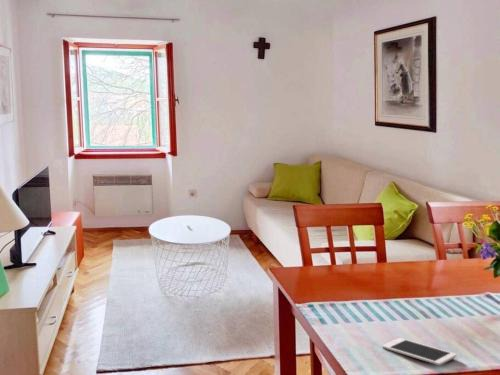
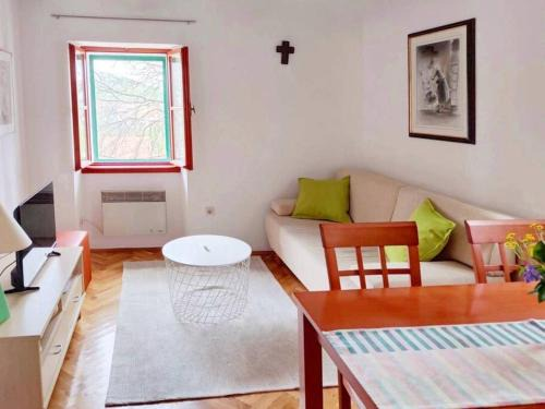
- cell phone (418, 350)
